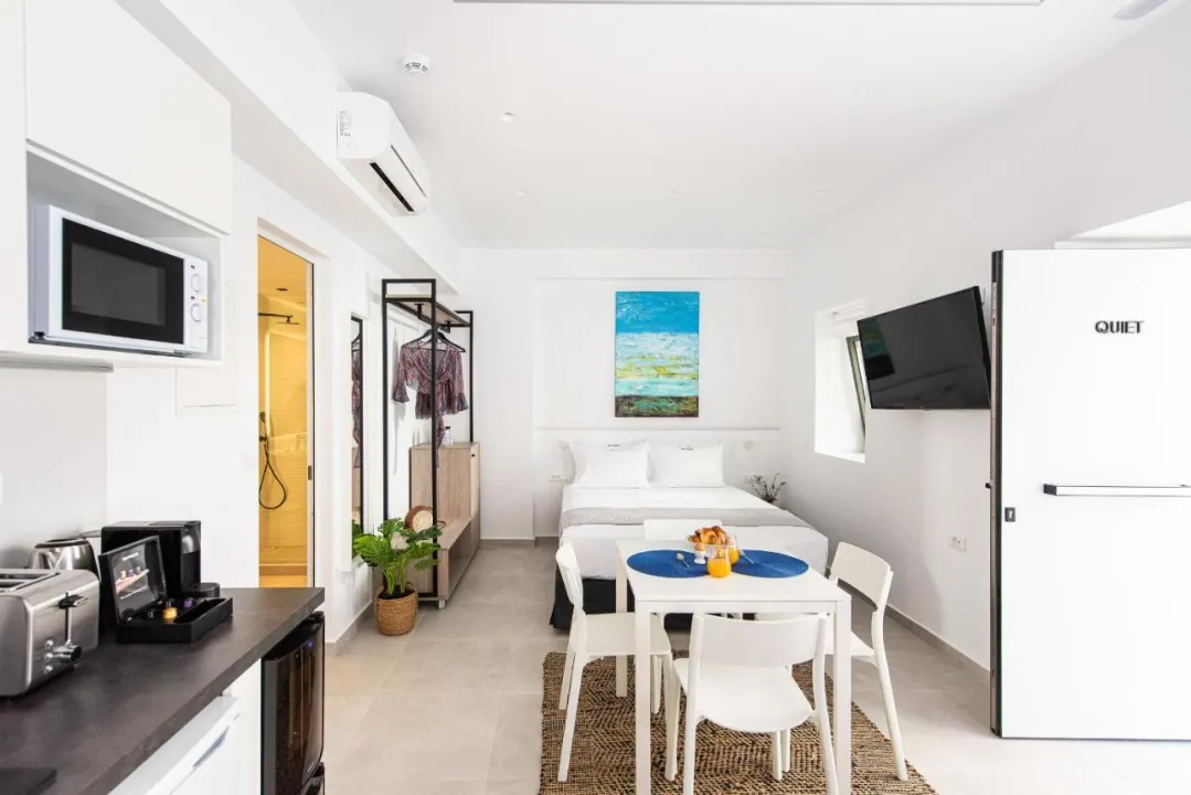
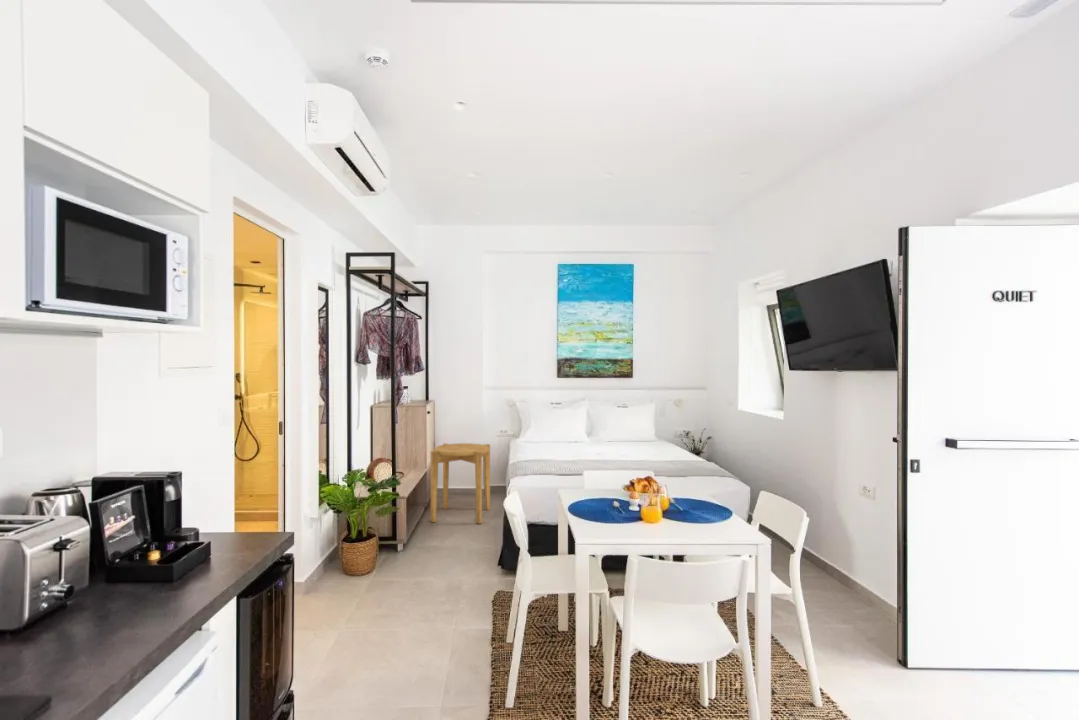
+ side table (448, 481)
